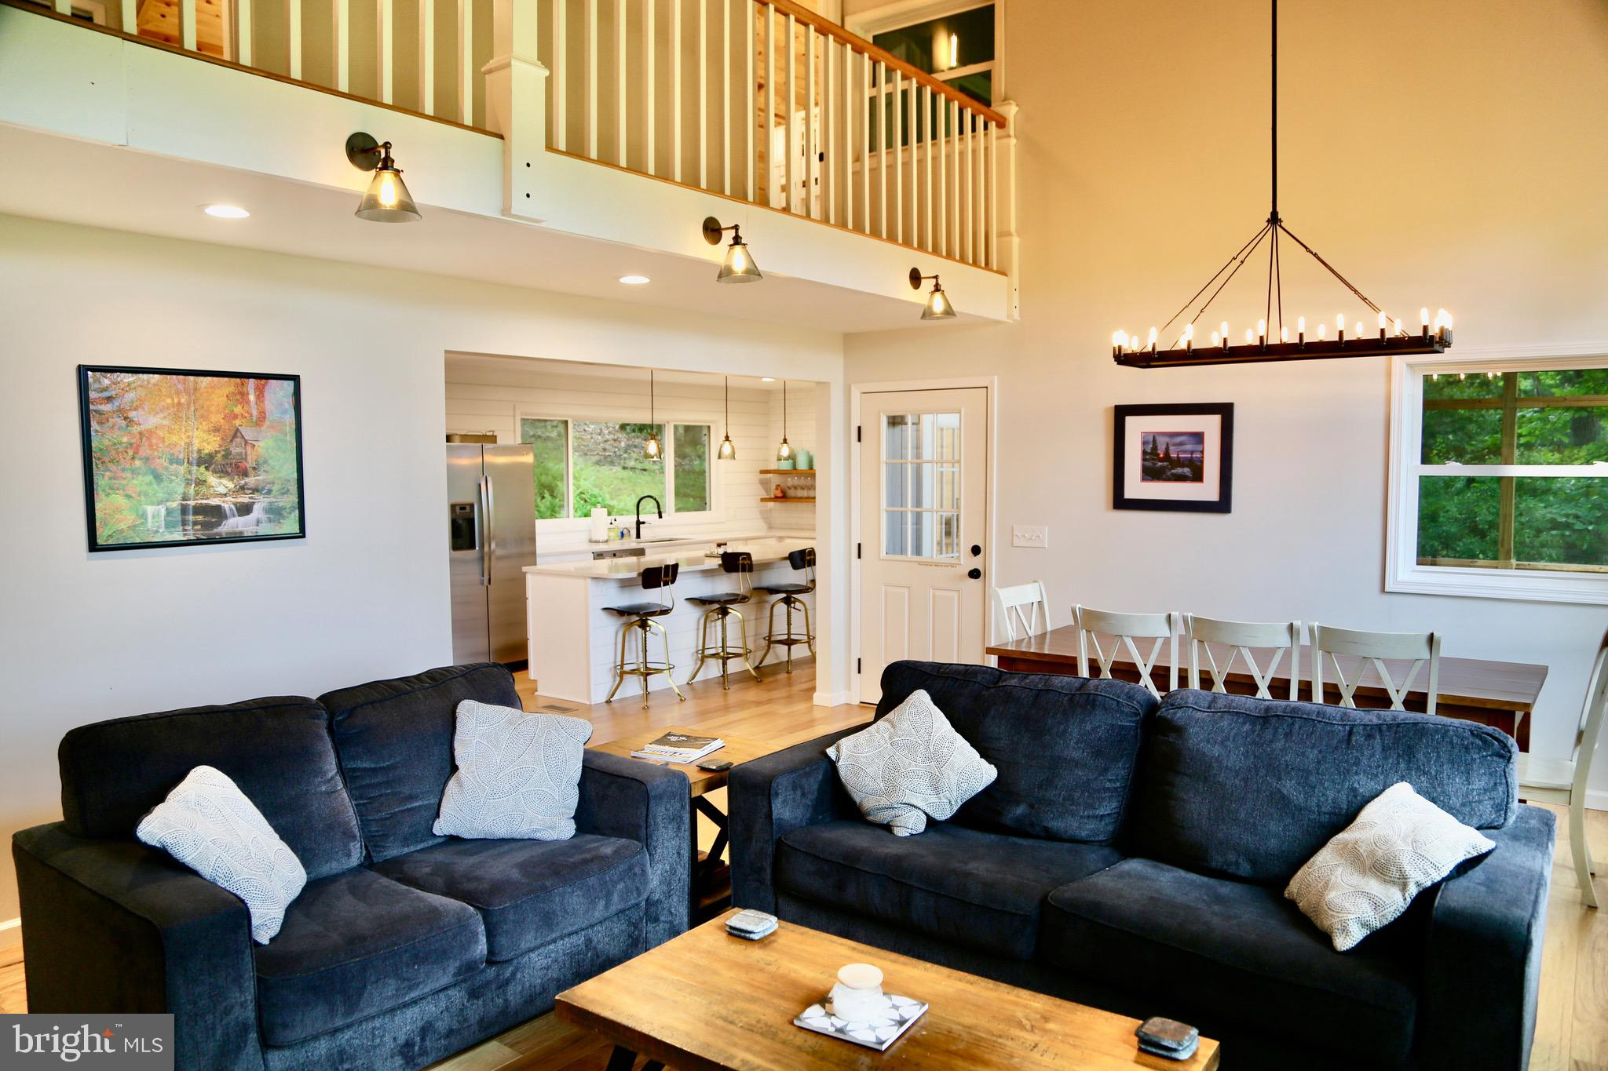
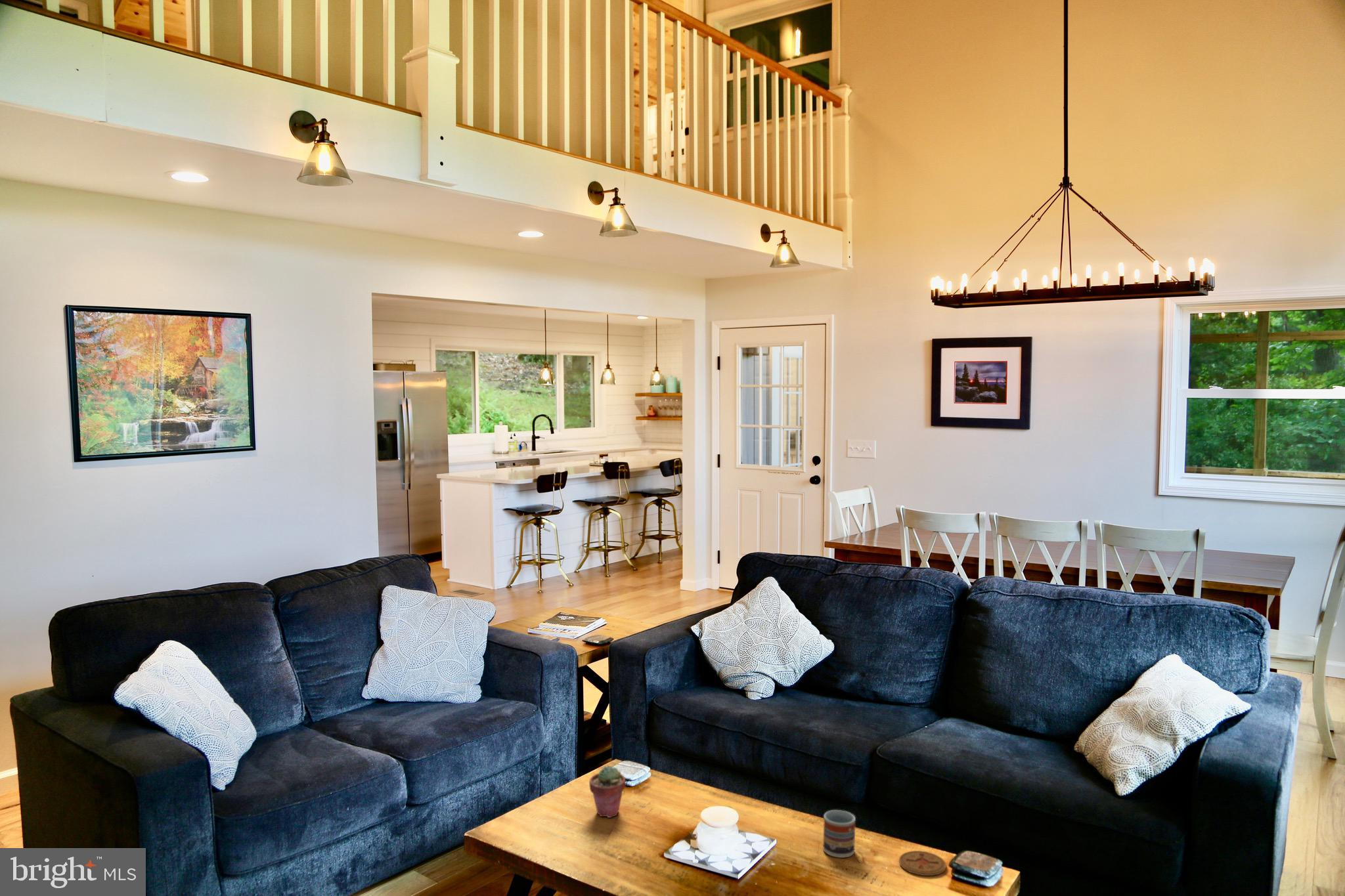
+ cup (839, 830)
+ potted succulent (607, 788)
+ coaster (922, 863)
